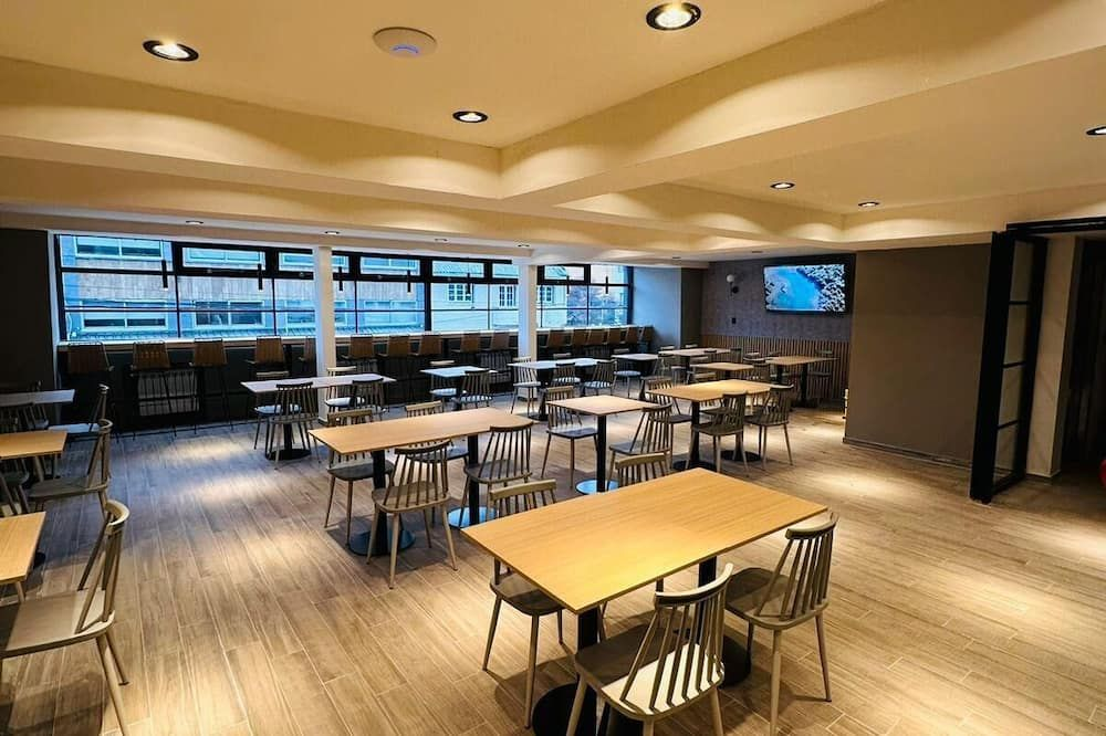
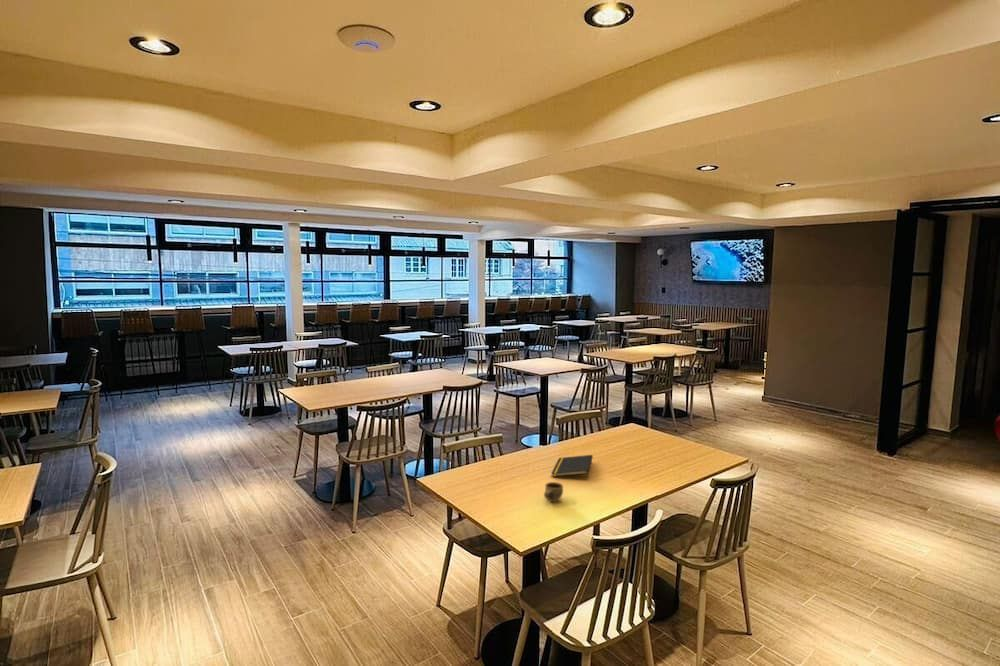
+ cup (551, 493)
+ notepad (572, 465)
